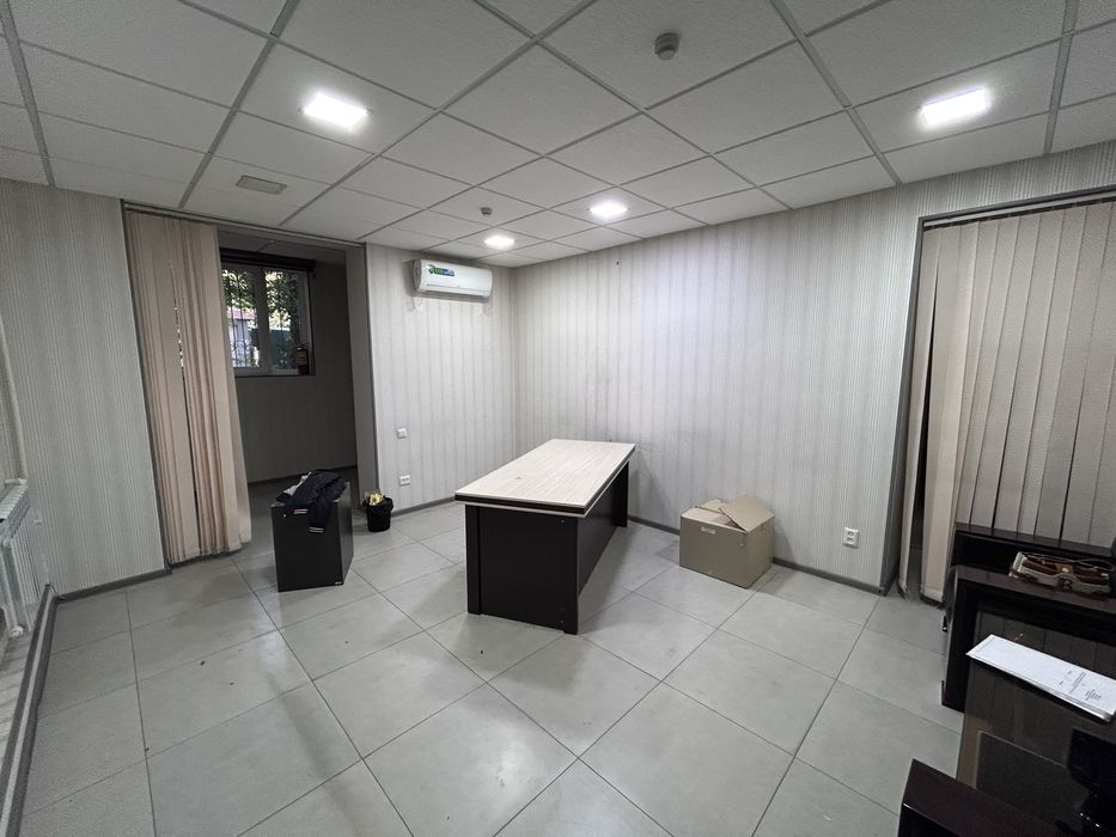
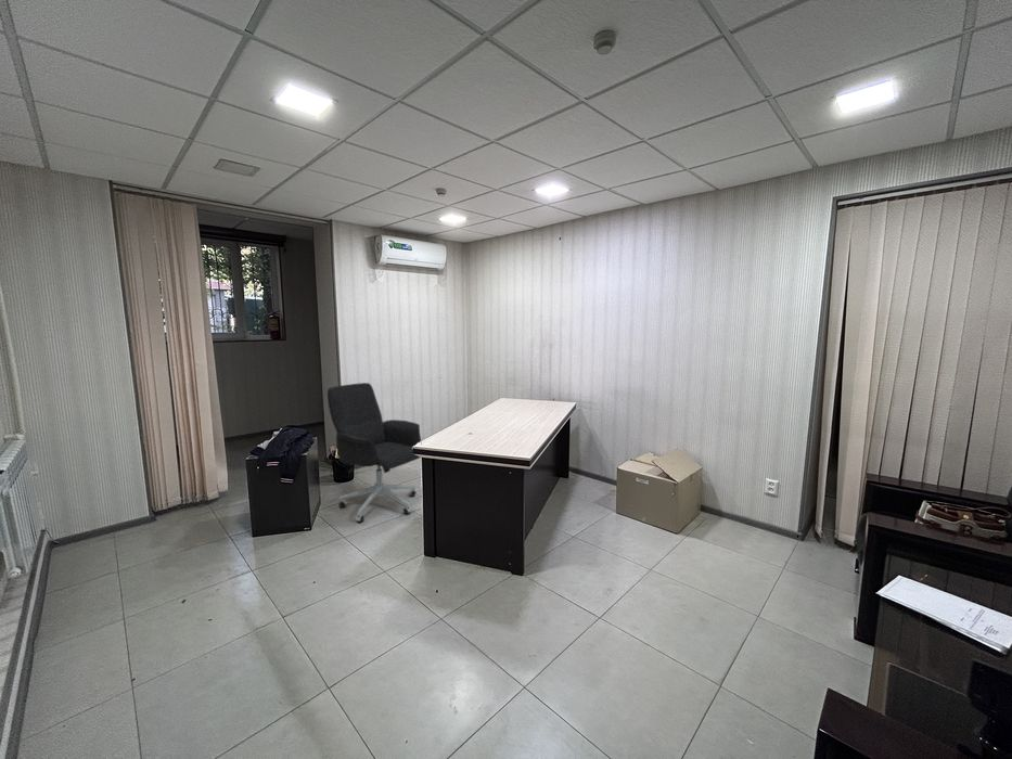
+ office chair (377, 447)
